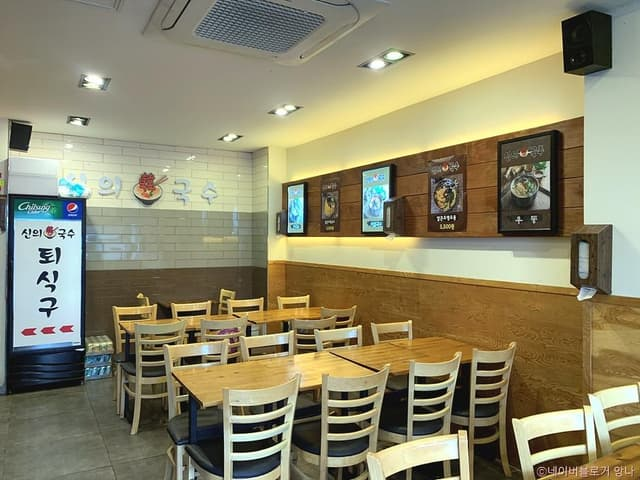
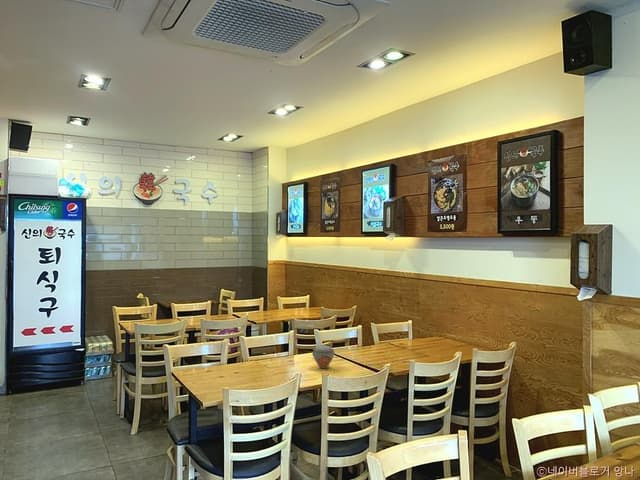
+ jar (323, 357)
